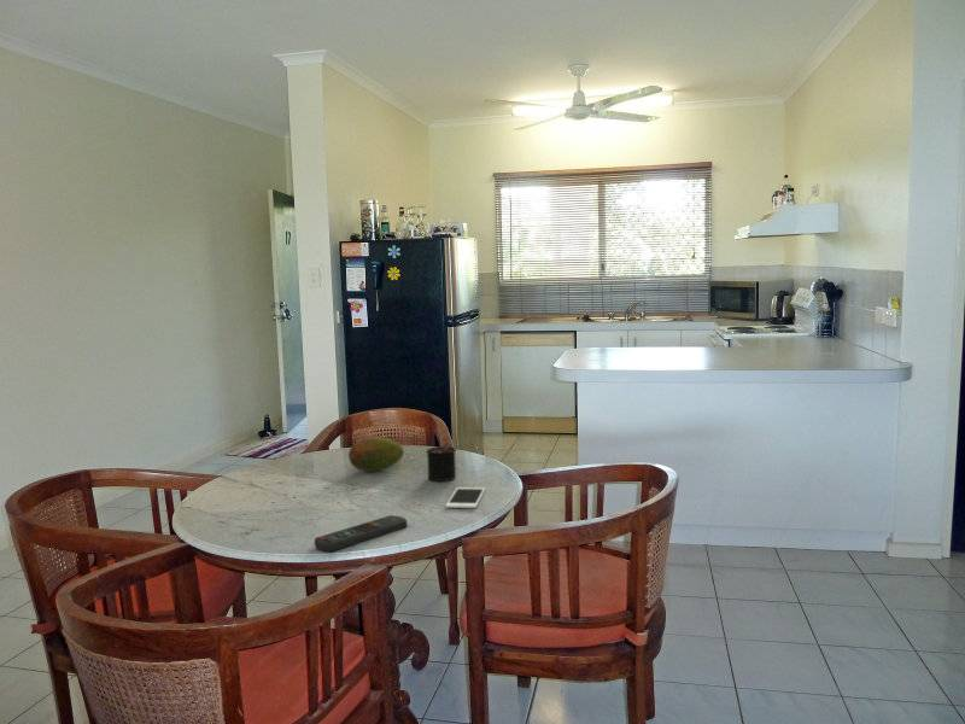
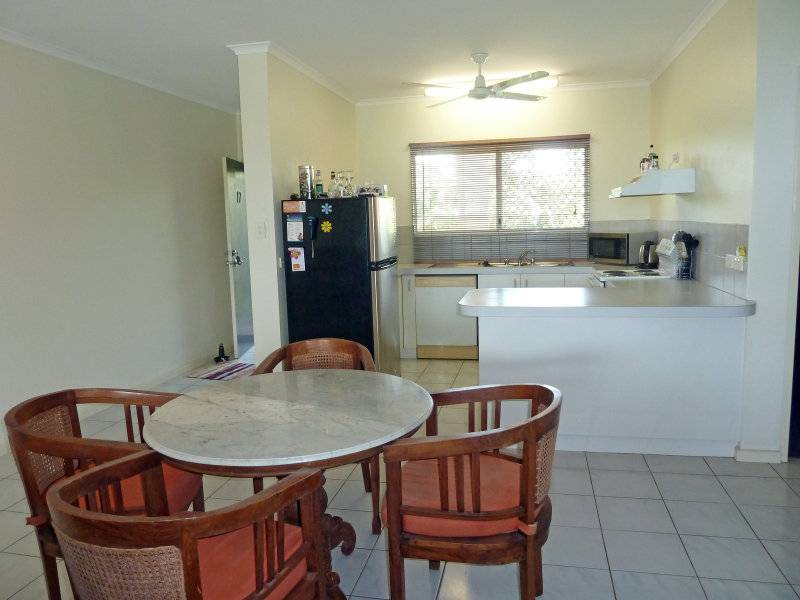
- cell phone (466, 497)
- candle (440, 457)
- remote control (362, 531)
- fruit (375, 454)
